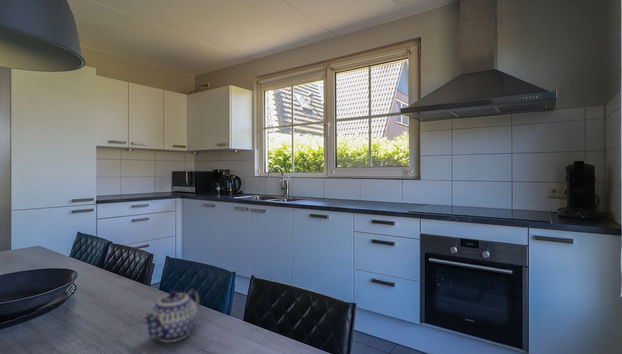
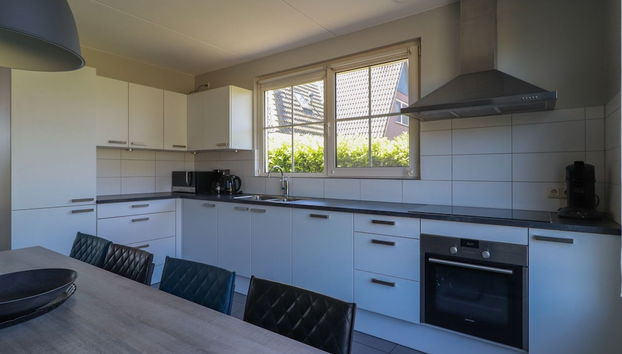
- teapot (173, 312)
